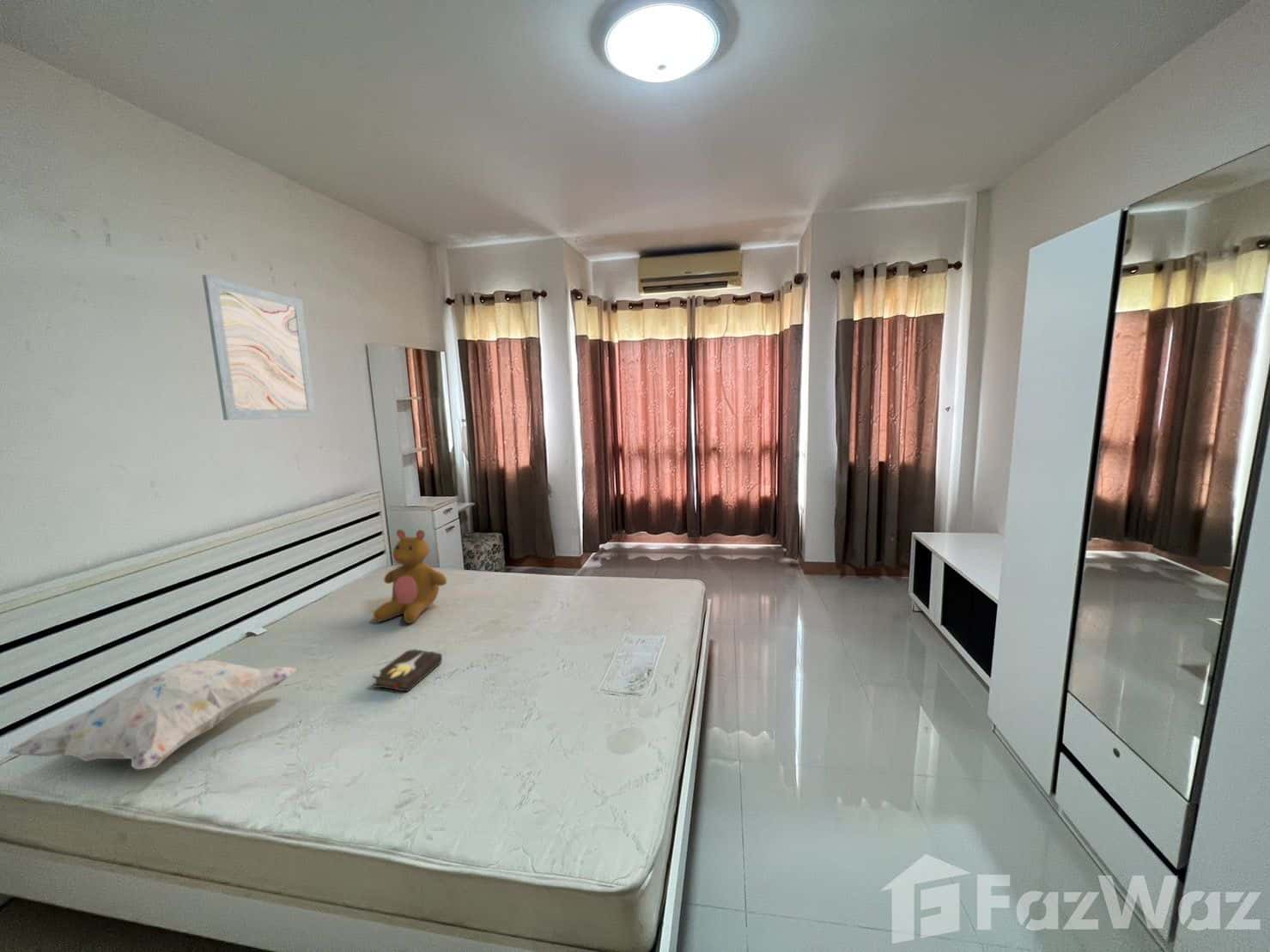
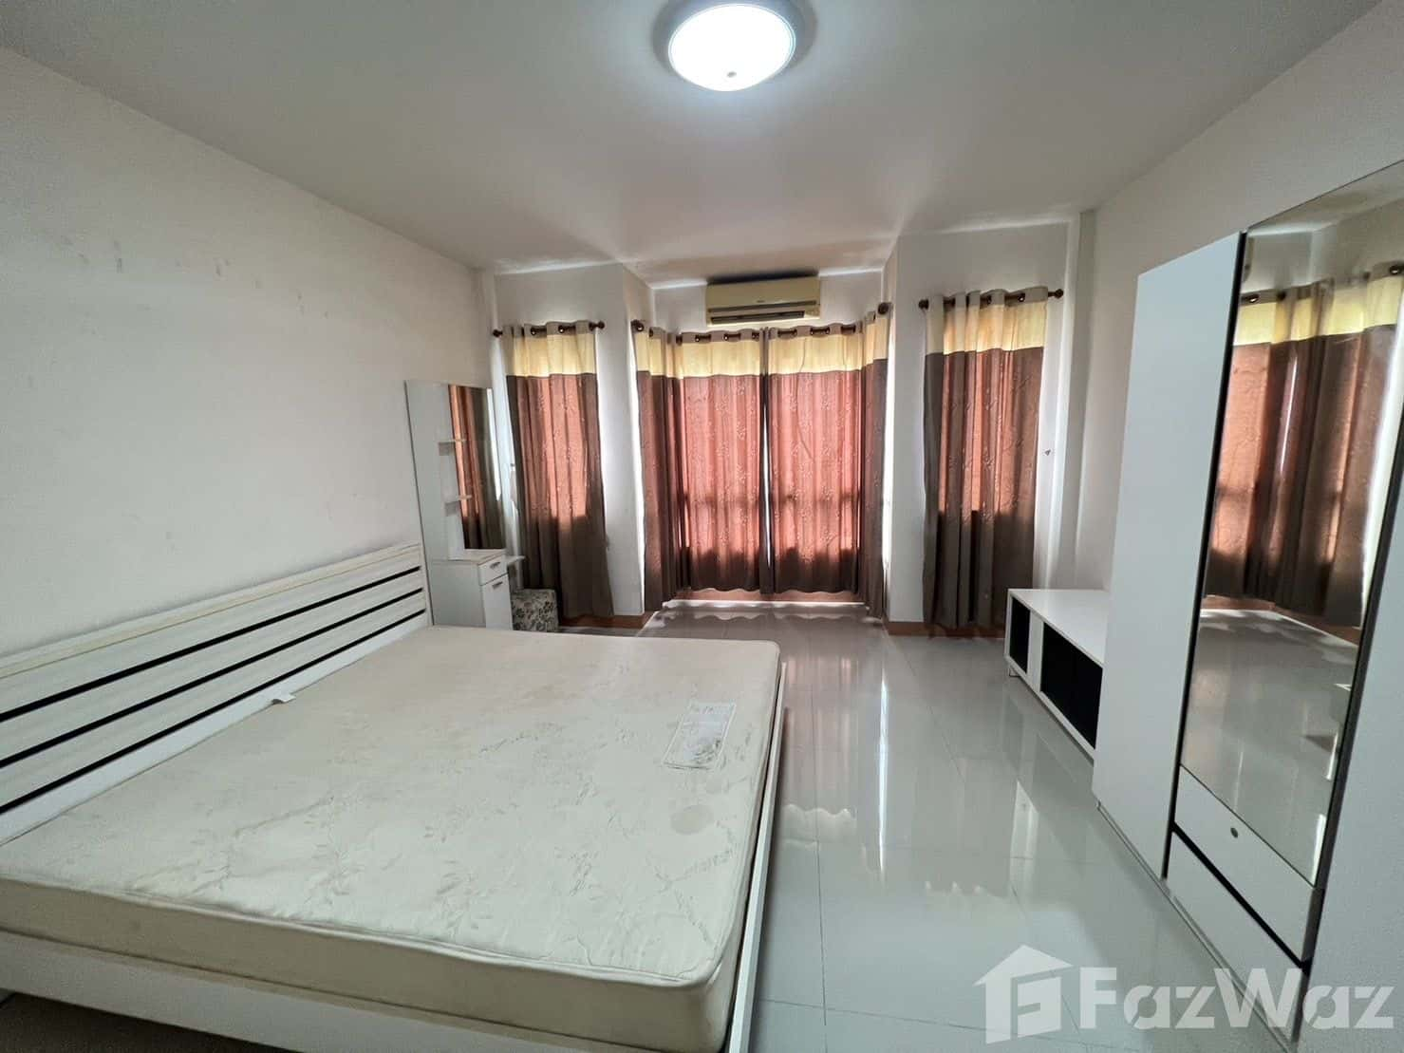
- wall art (265, 355)
- teddy bear (406, 573)
- decorative pillow (173, 705)
- hardback book (408, 668)
